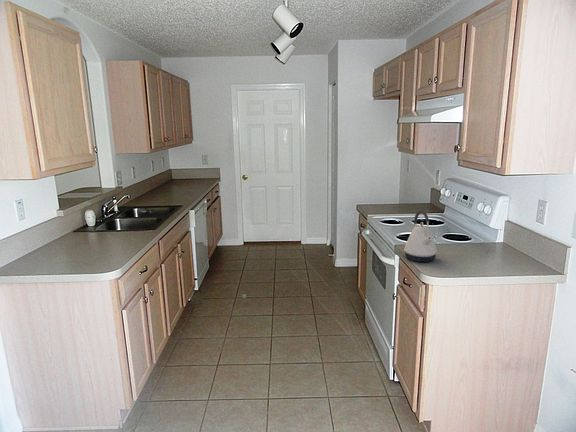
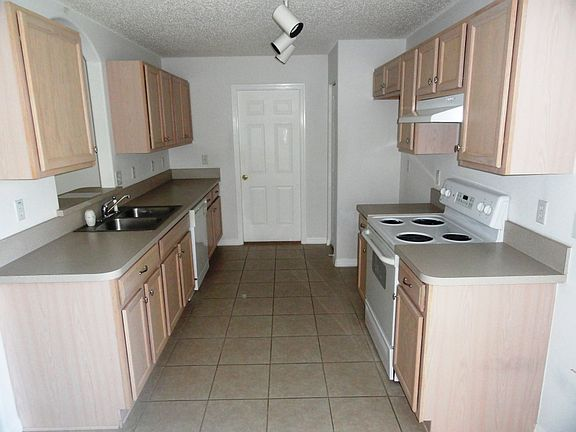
- kettle (421, 235)
